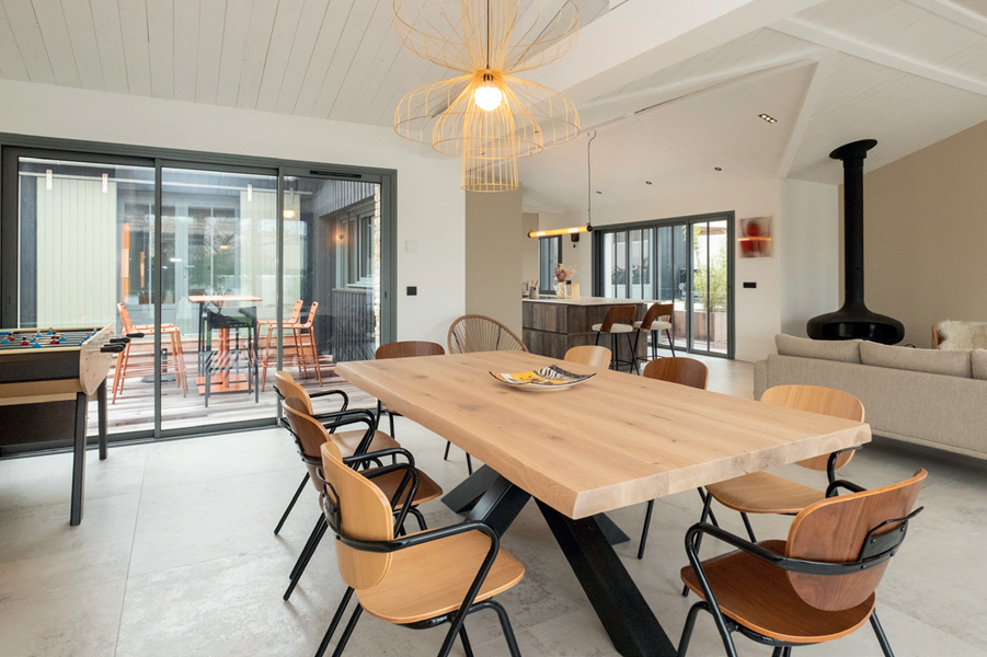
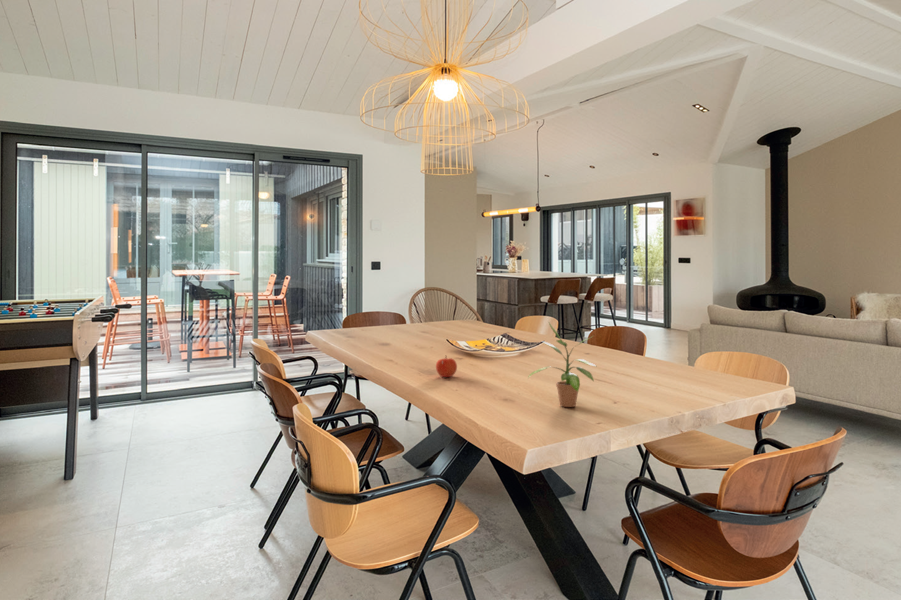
+ apple (446, 365)
+ potted plant (566, 362)
